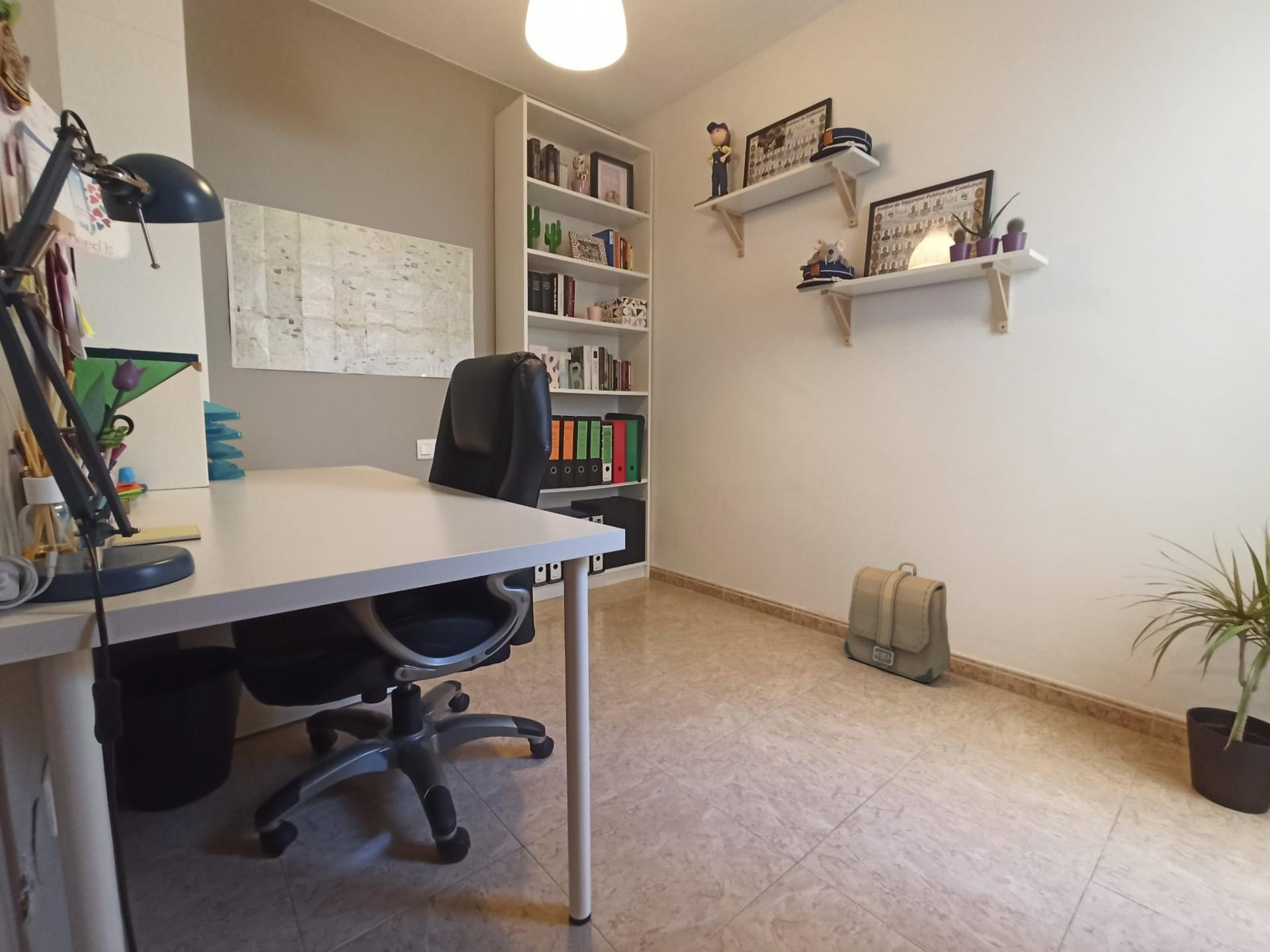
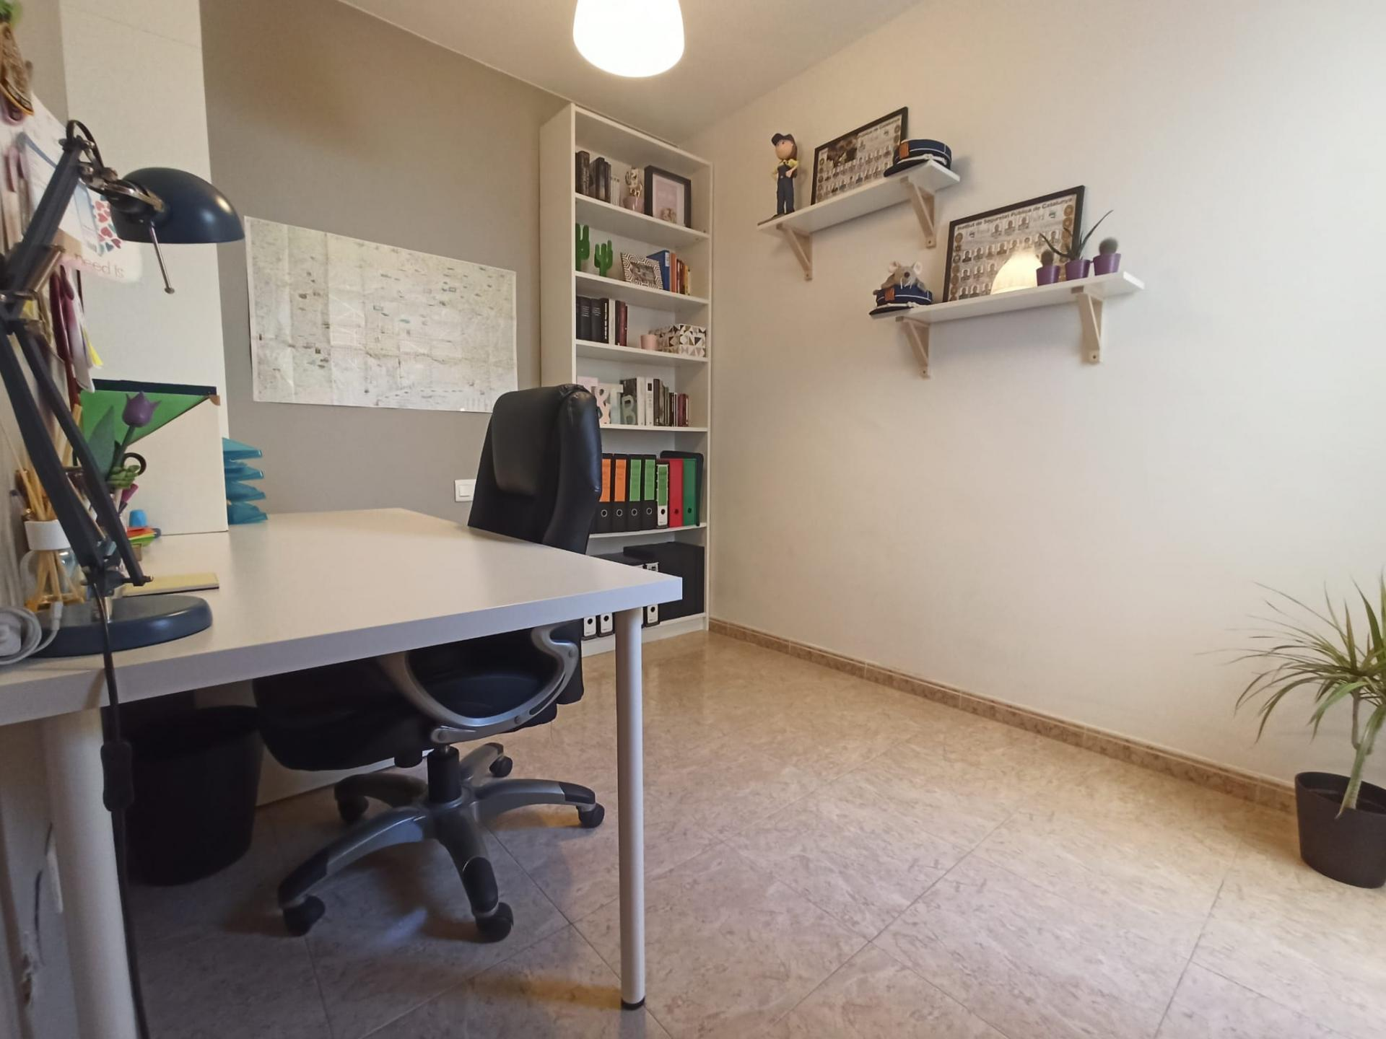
- backpack (896, 617)
